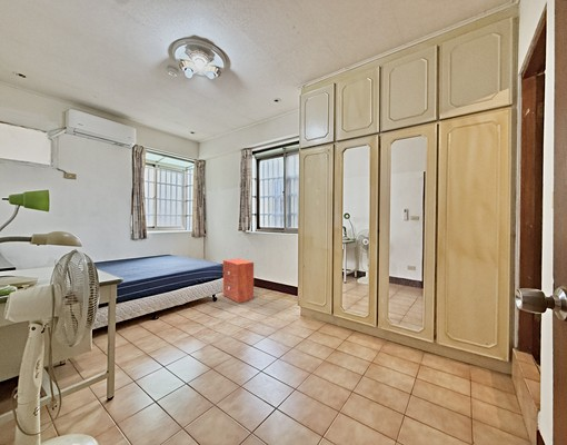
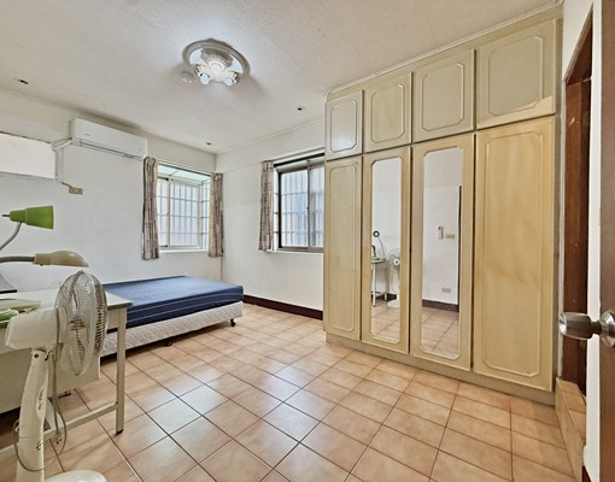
- nightstand (237, 279)
